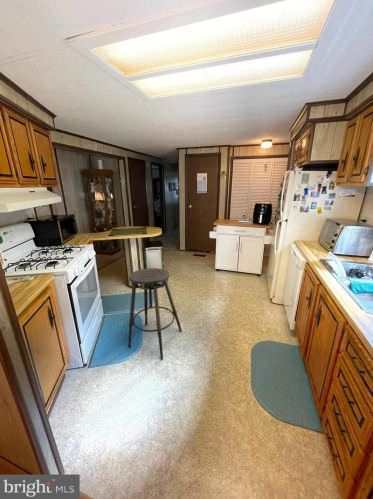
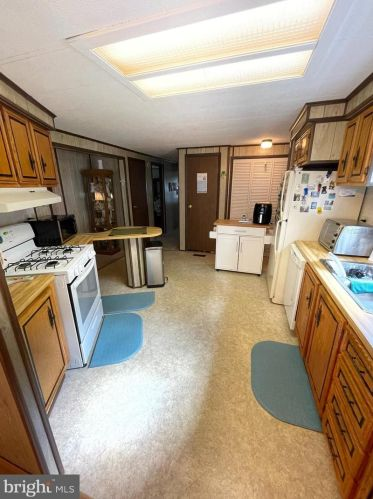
- stool (154, 307)
